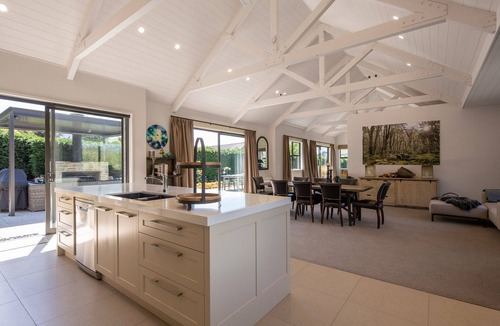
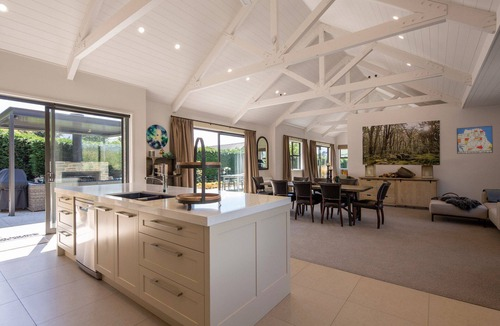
+ wall art (474, 140)
